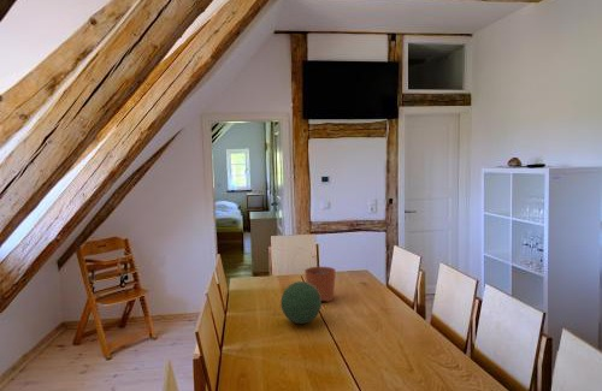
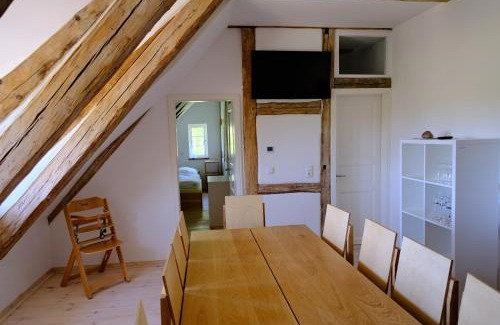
- decorative orb (301, 302)
- plant pot (320, 277)
